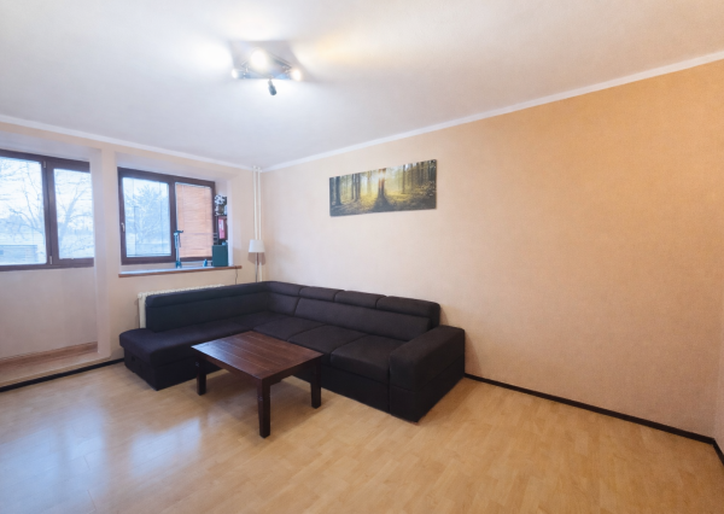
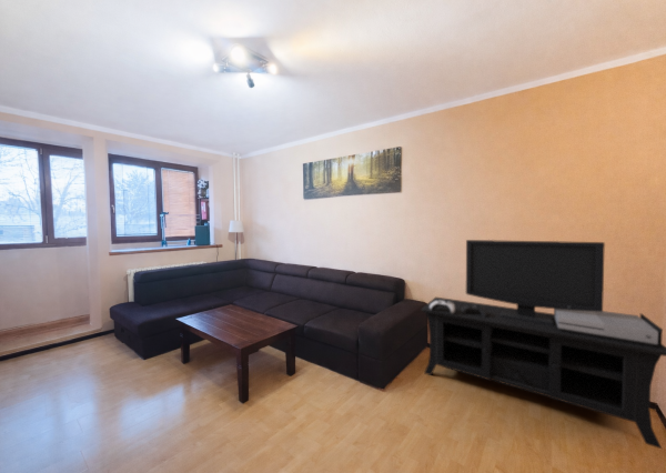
+ media console (518, 315)
